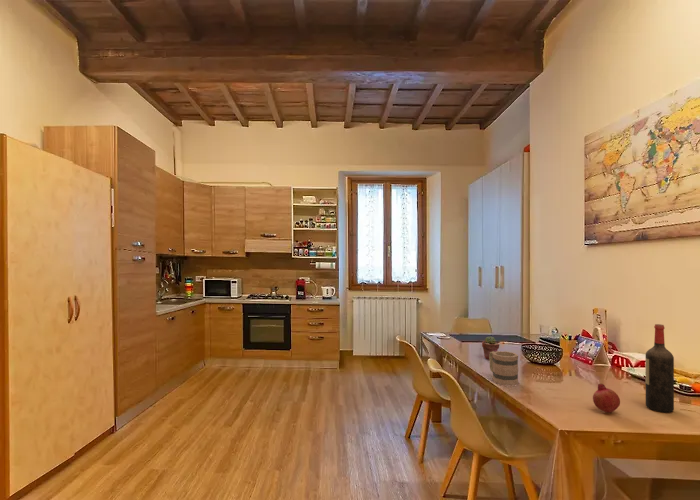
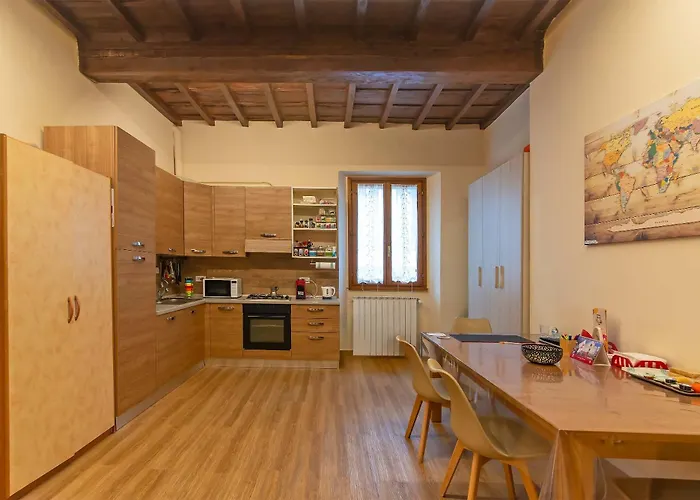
- potted succulent (490, 347)
- fruit (606, 398)
- mug (501, 366)
- wine bottle (659, 366)
